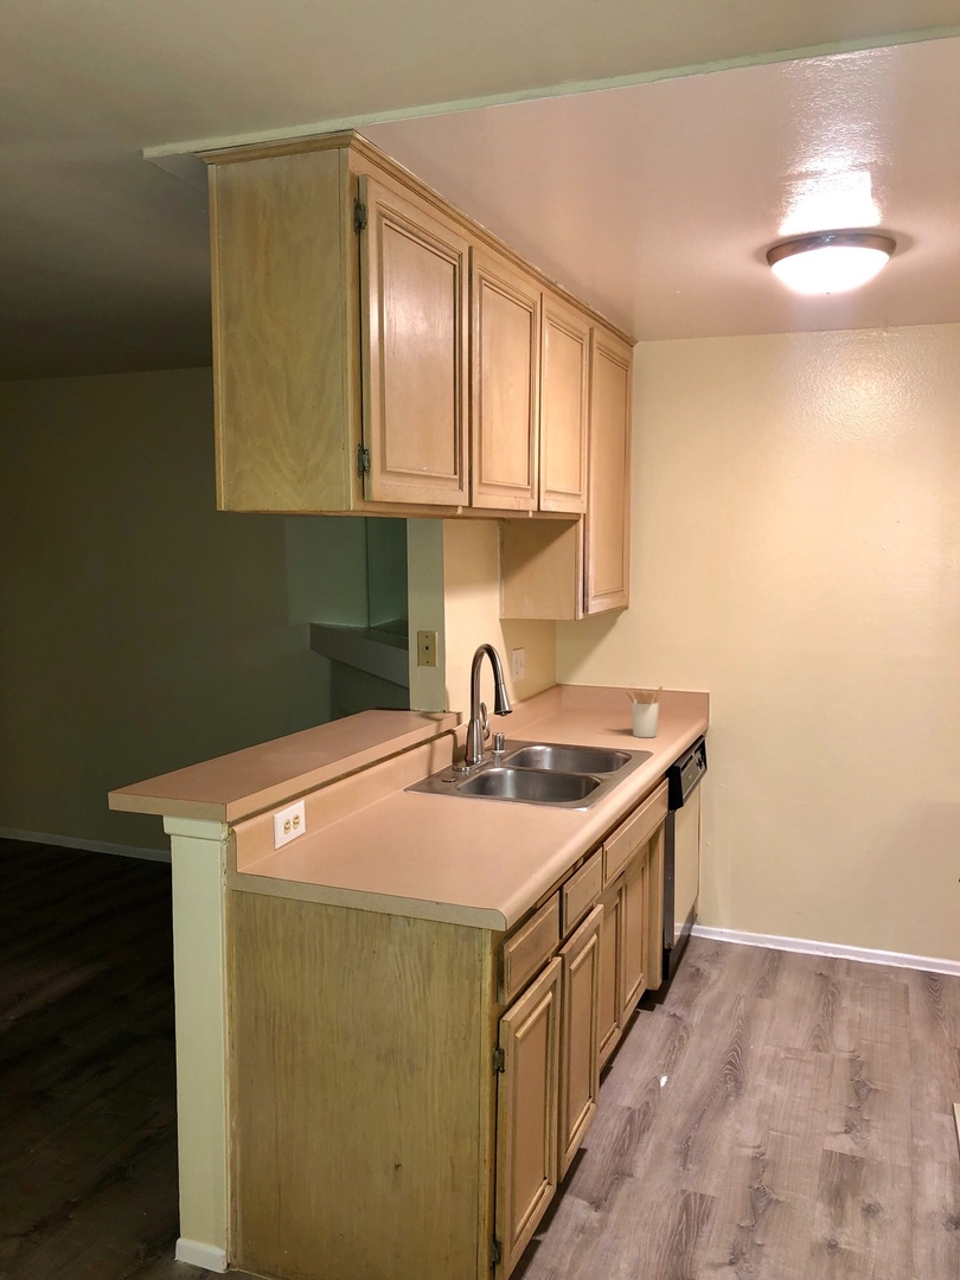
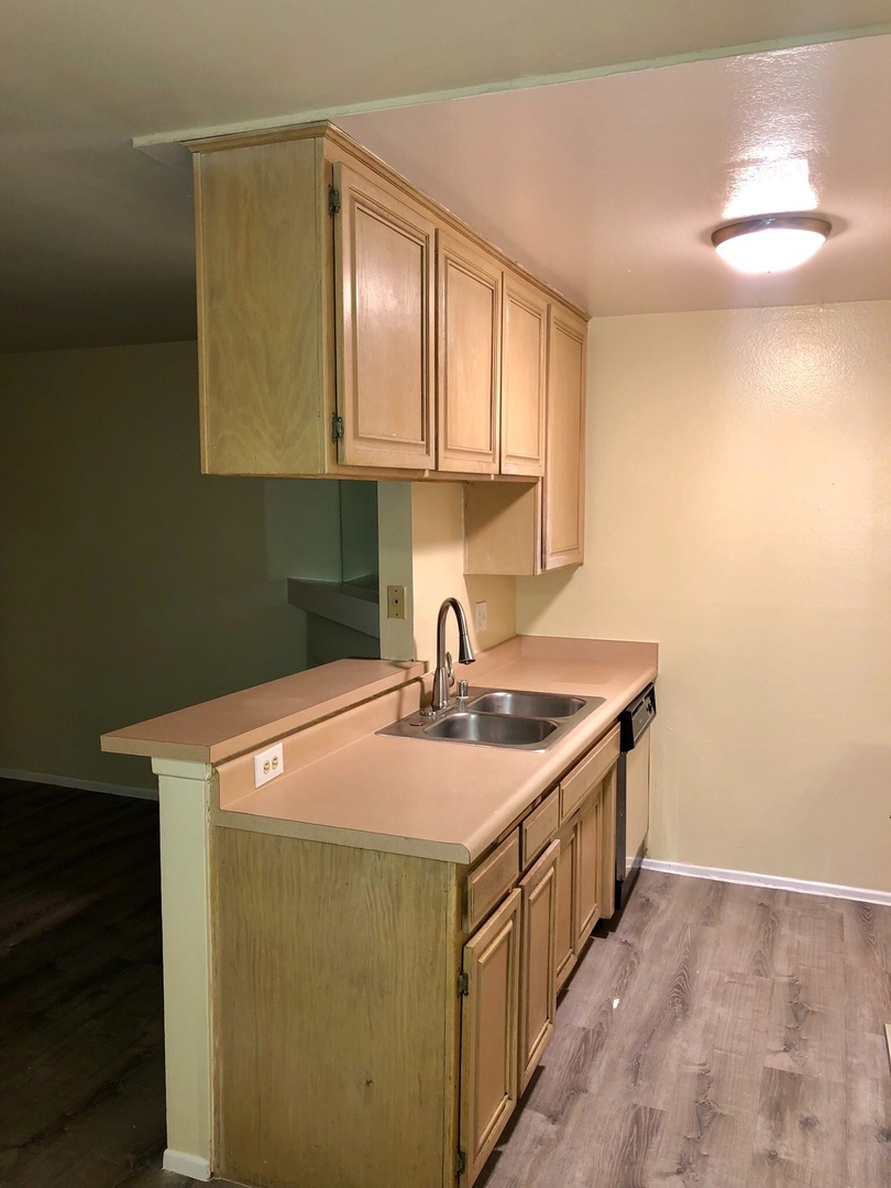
- utensil holder (644, 711)
